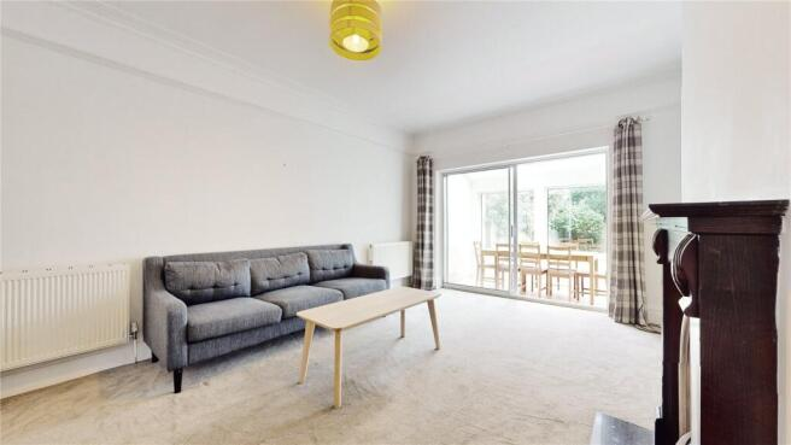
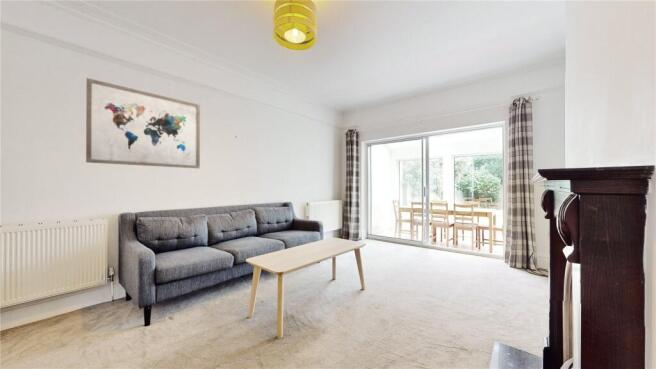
+ wall art (151, 129)
